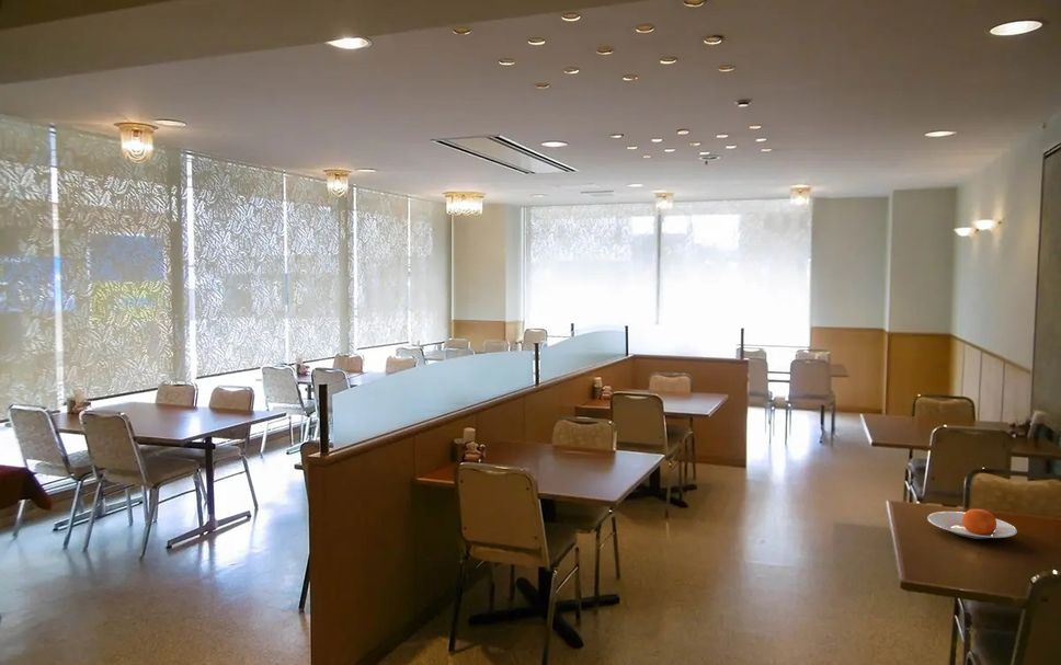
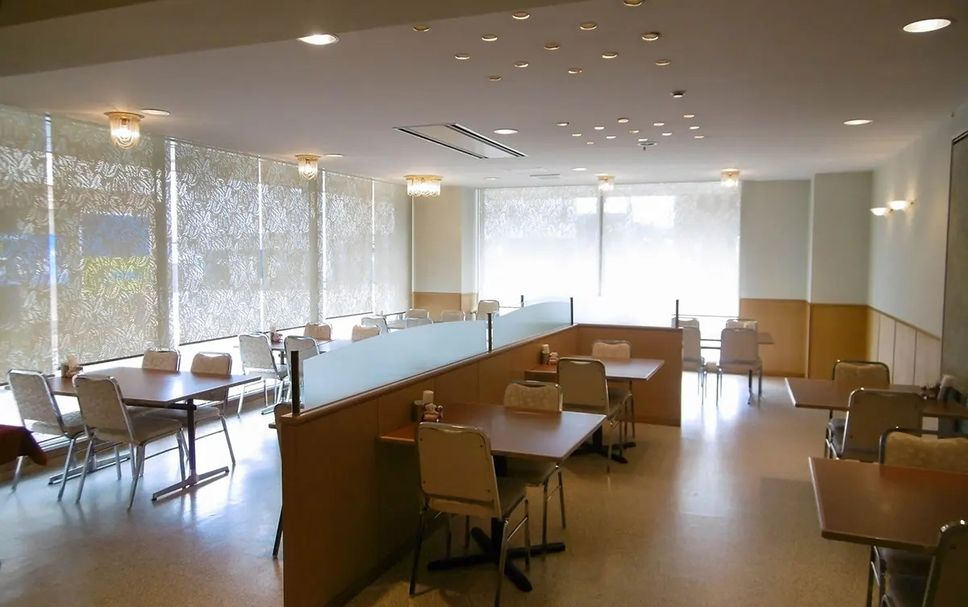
- plate (971, 520)
